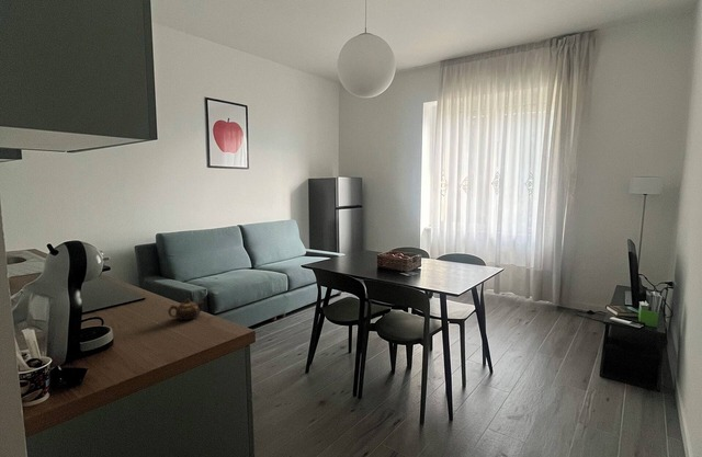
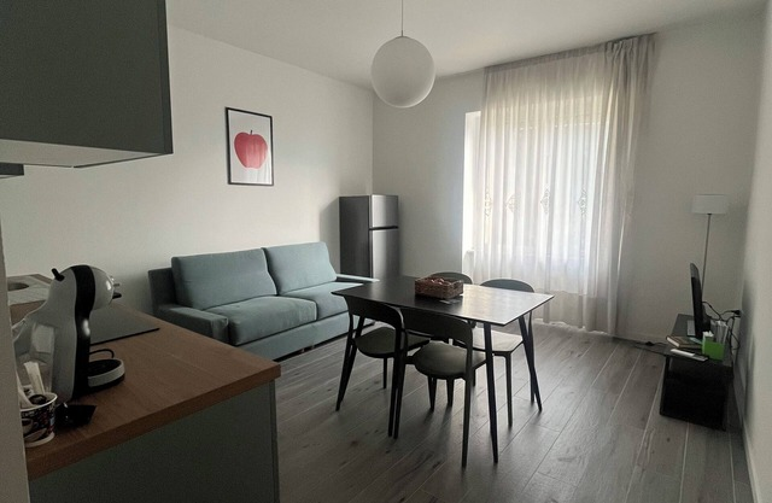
- teapot (186, 308)
